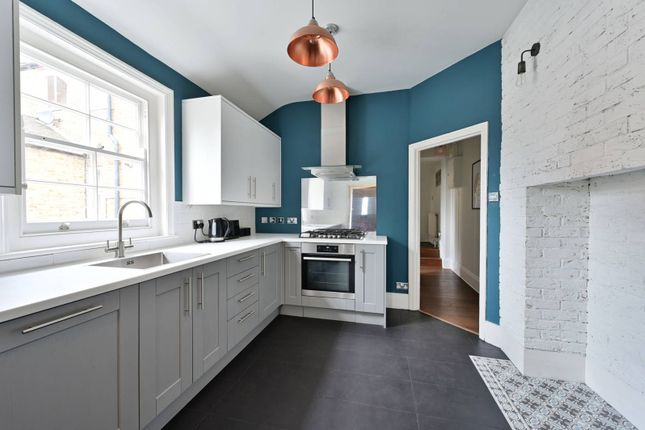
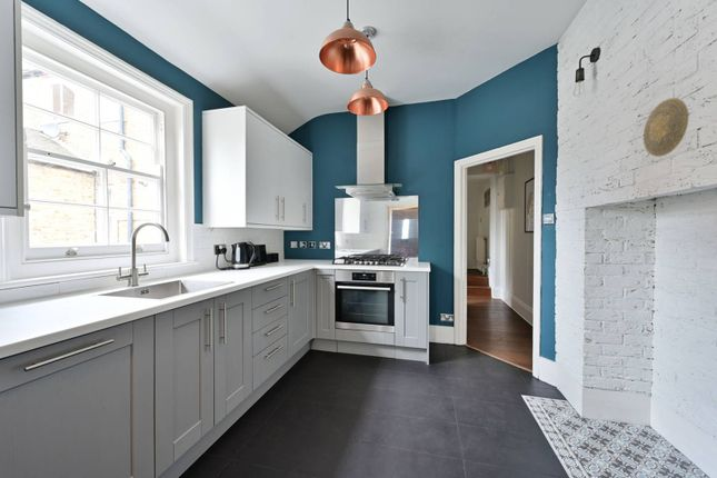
+ decorative plate (660, 128)
